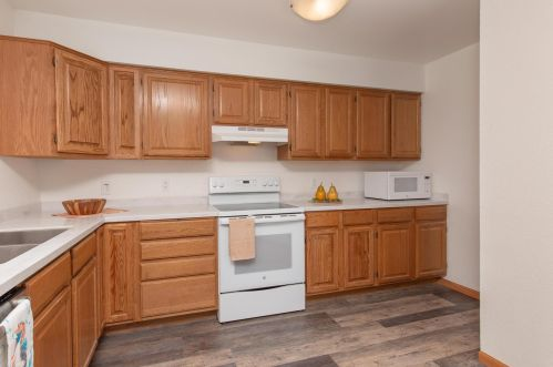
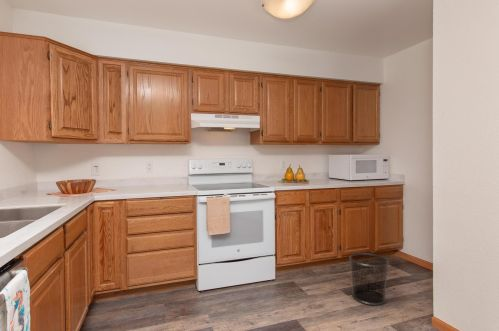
+ waste bin (368, 278)
